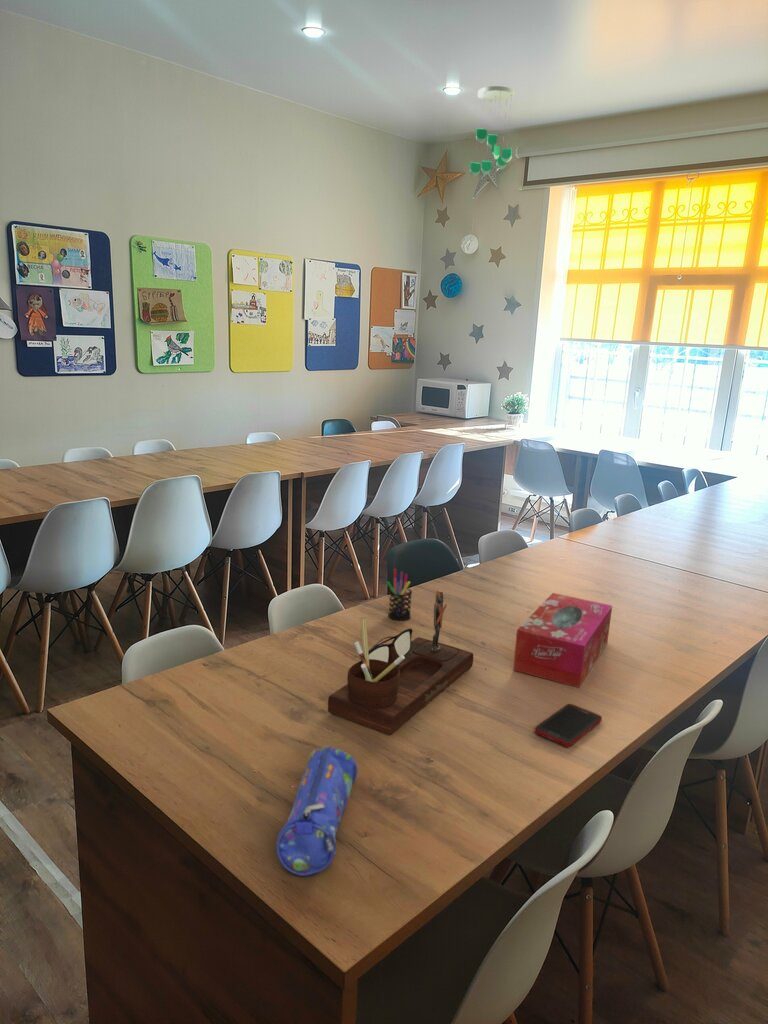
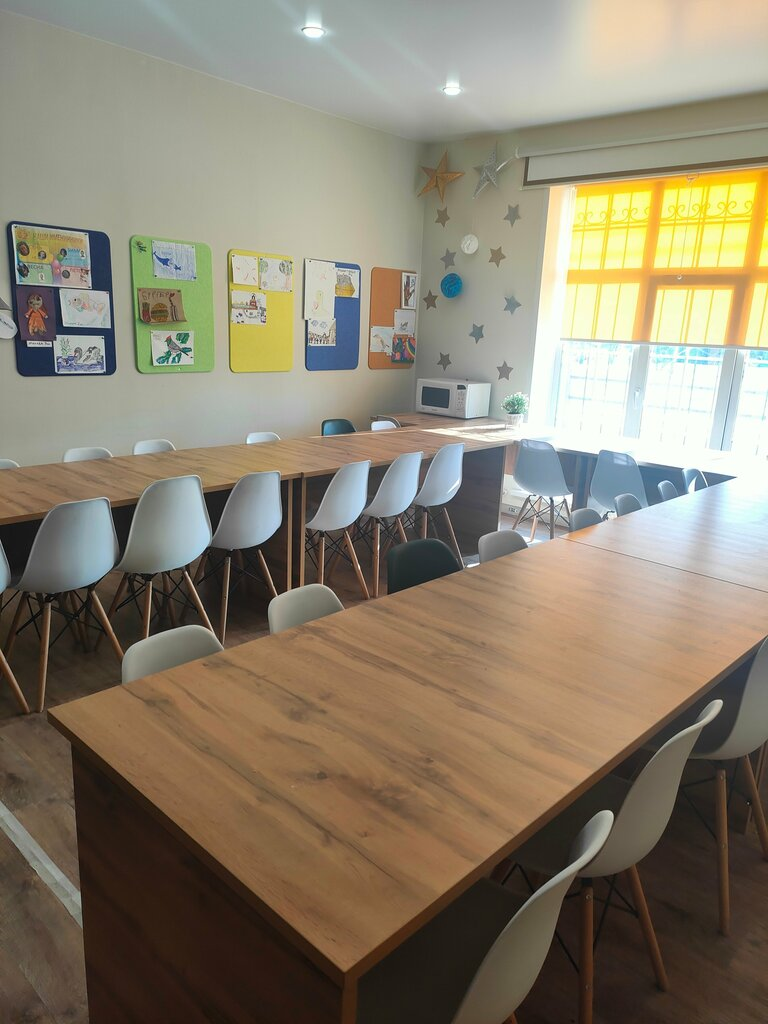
- tissue box (564, 636)
- desk organizer (402, 651)
- pencil case (319, 803)
- ceiling mobile (491, 134)
- pen holder (397, 594)
- cell phone (568, 724)
